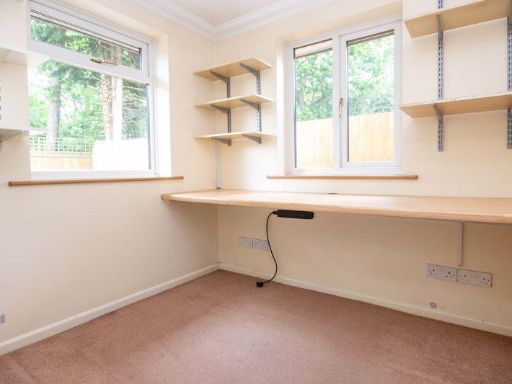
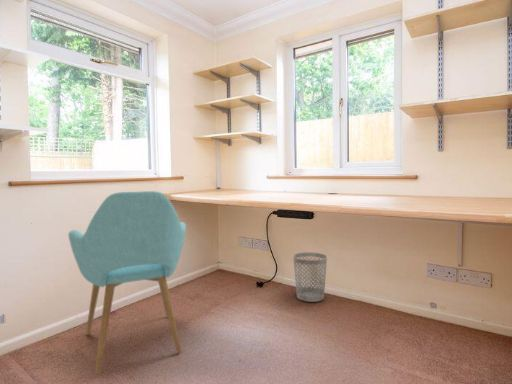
+ chair (133, 269)
+ wastebasket (310, 276)
